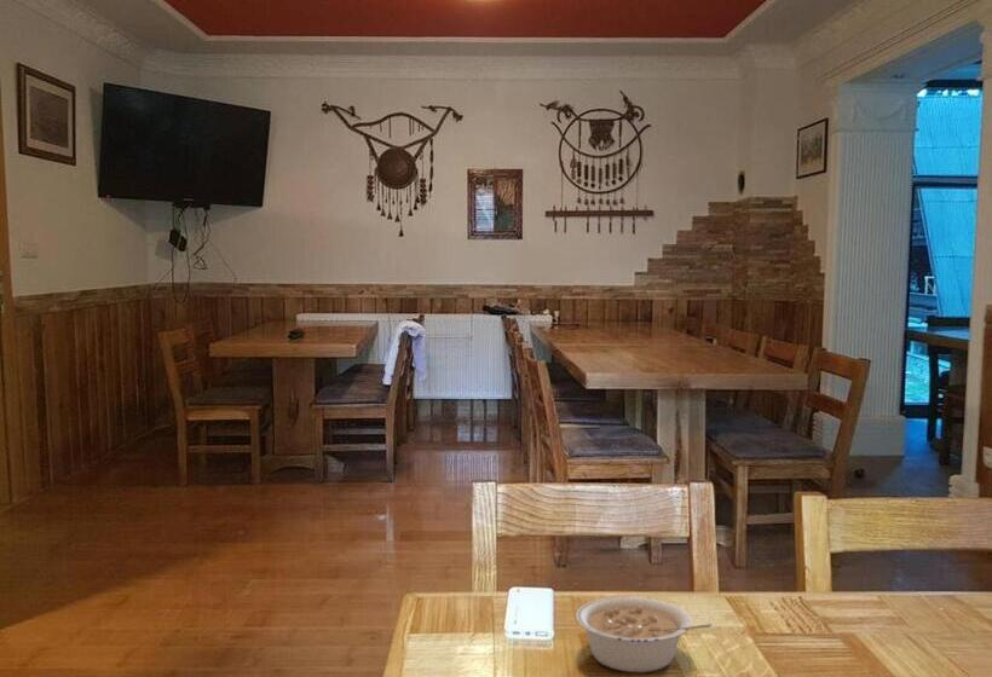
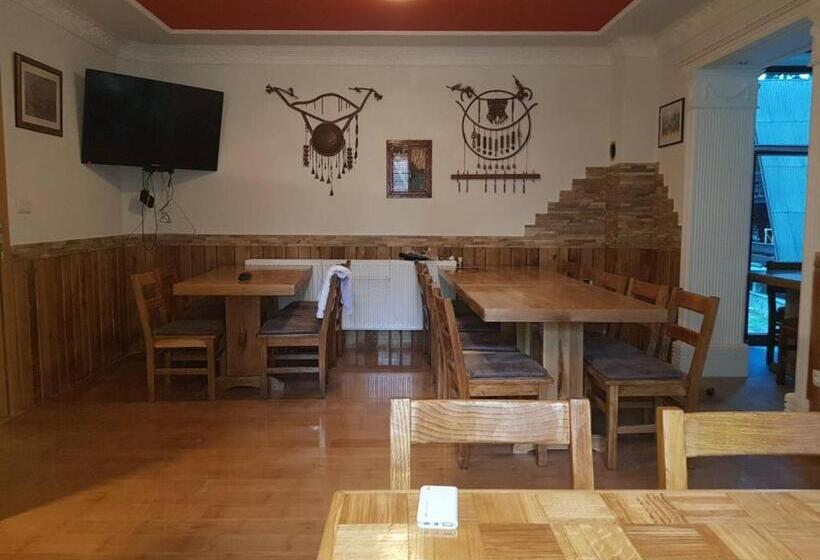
- legume (636, 632)
